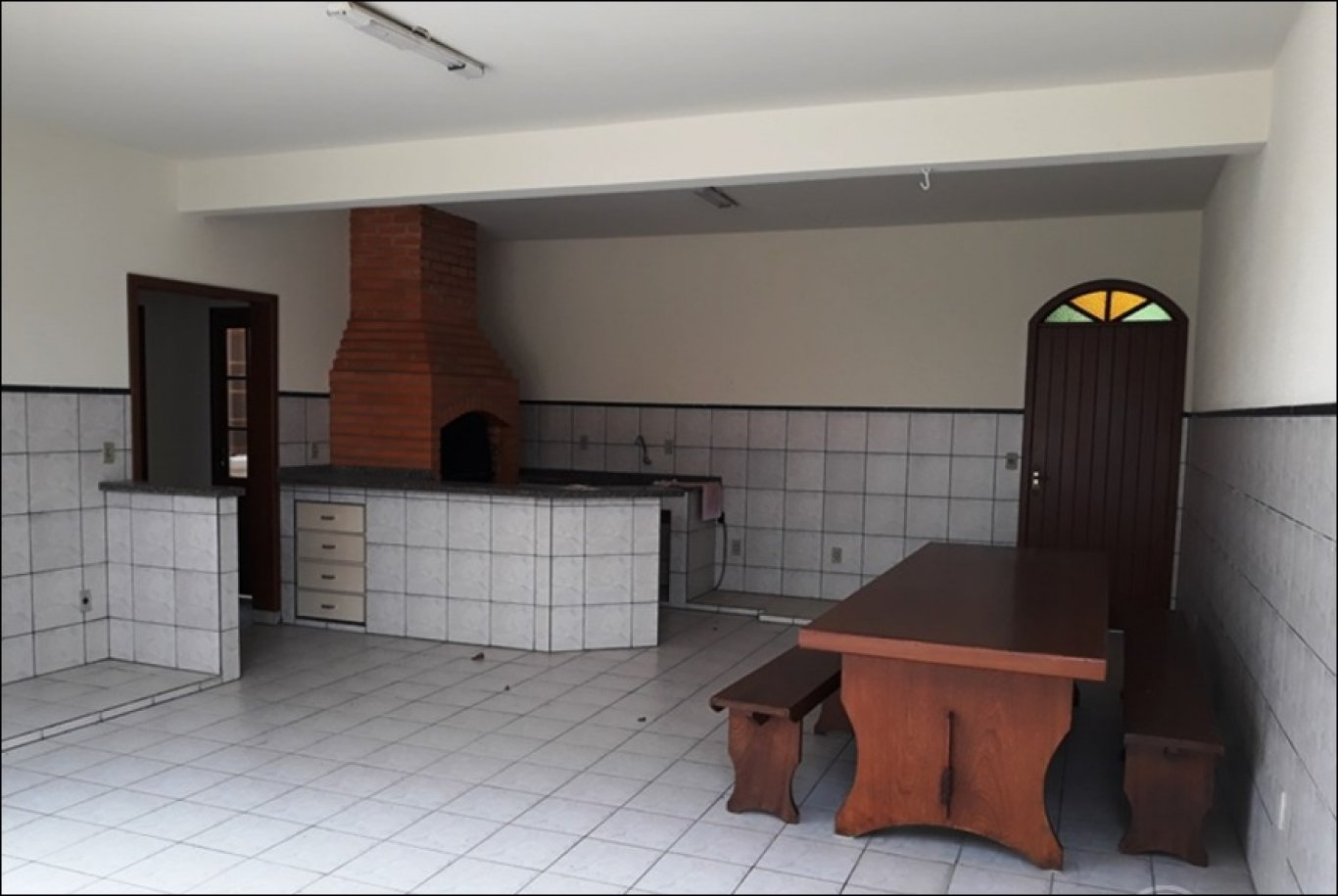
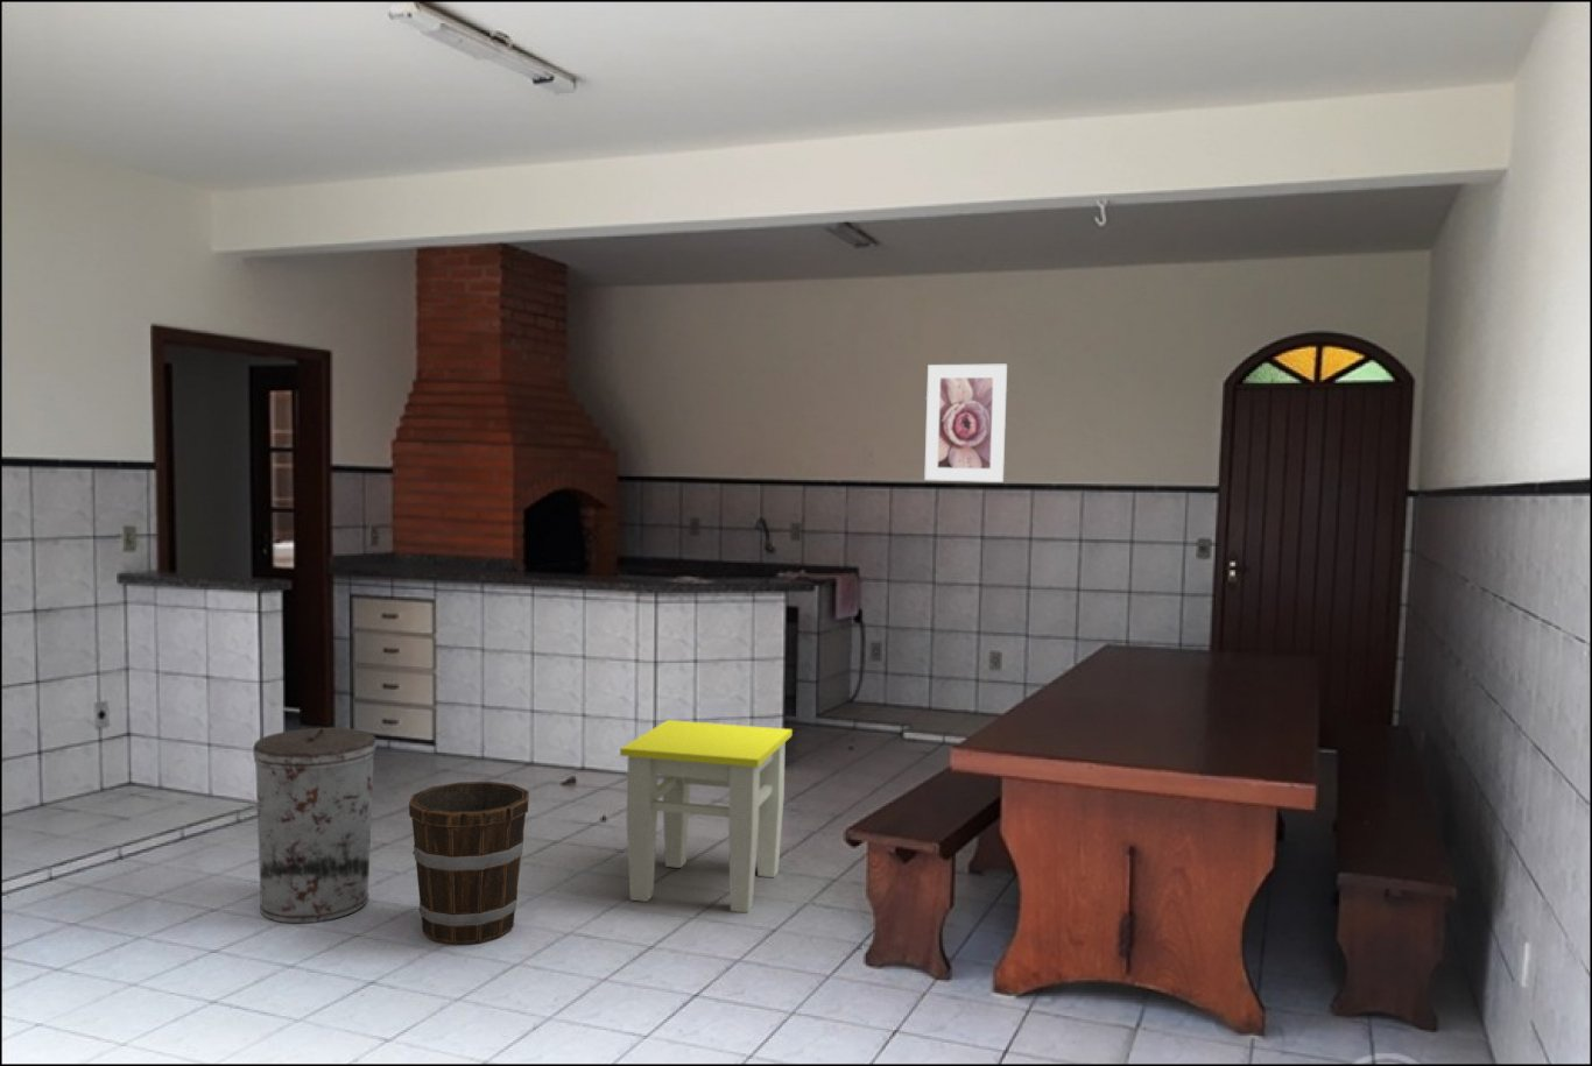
+ bucket (470, 861)
+ stool (708, 813)
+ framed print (965, 422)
+ trash can (314, 817)
